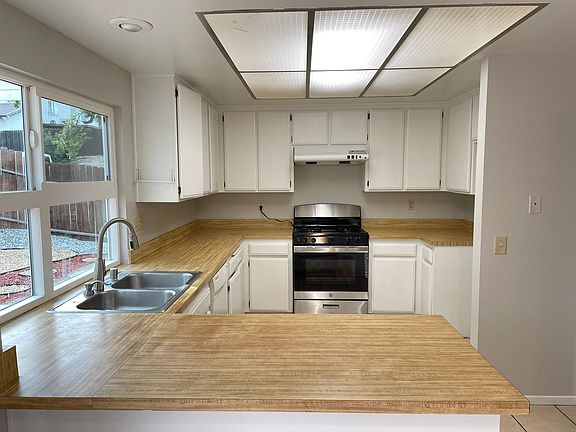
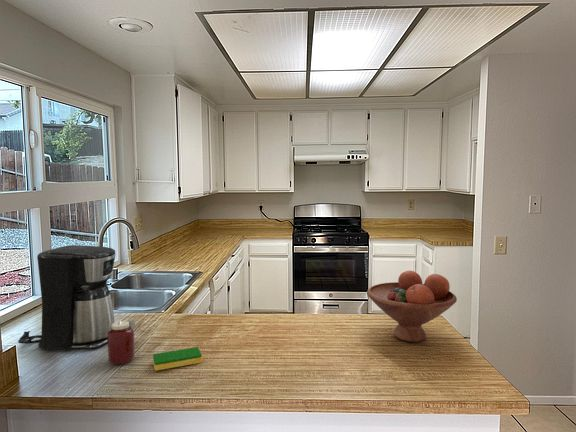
+ fruit bowl (410, 306)
+ coffee maker (74, 292)
+ jar (121, 339)
+ dish sponge (177, 358)
